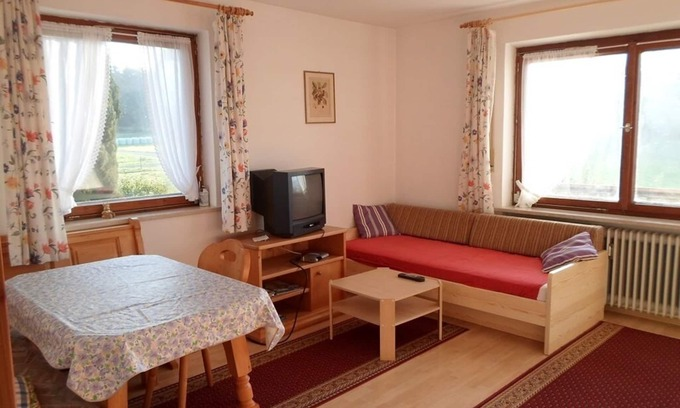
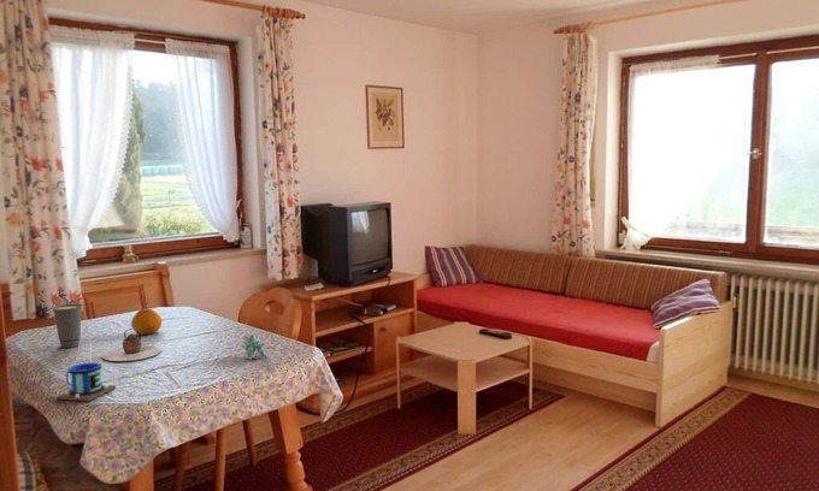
+ teapot (130, 341)
+ fruit (146, 320)
+ flower (254, 344)
+ cup (69, 325)
+ mug (82, 363)
